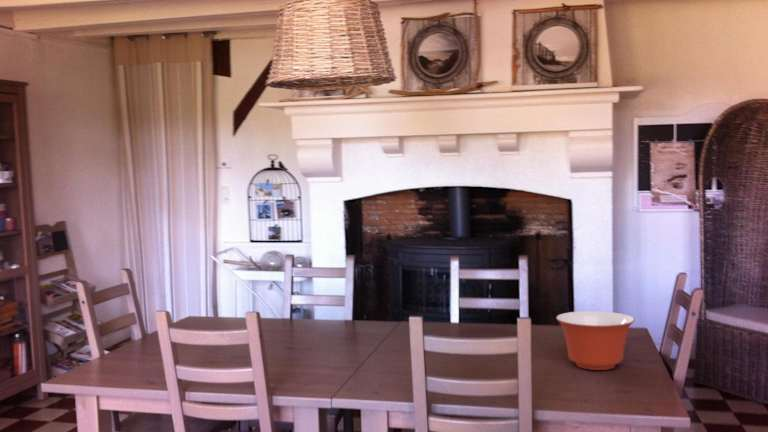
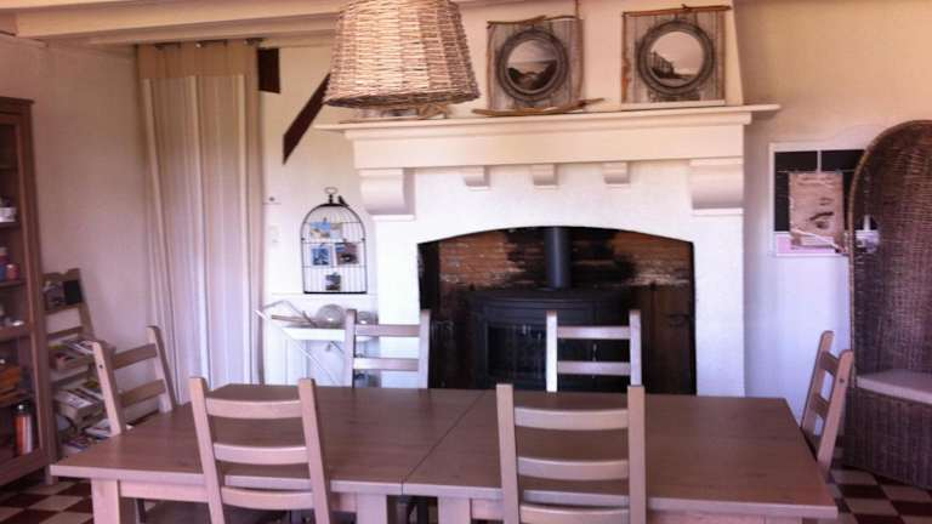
- mixing bowl (595, 341)
